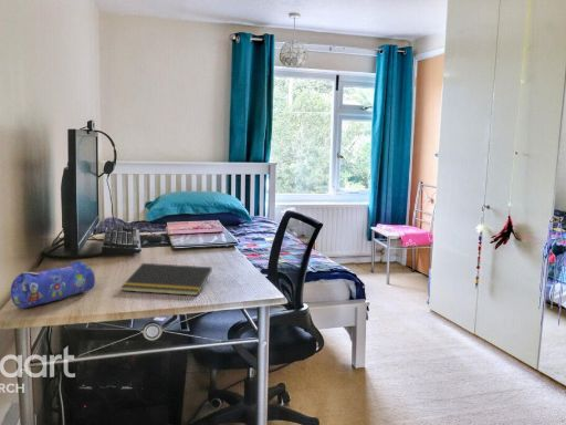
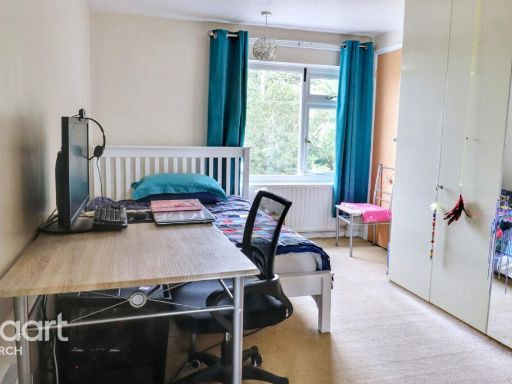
- notepad (168, 278)
- pencil case (53, 282)
